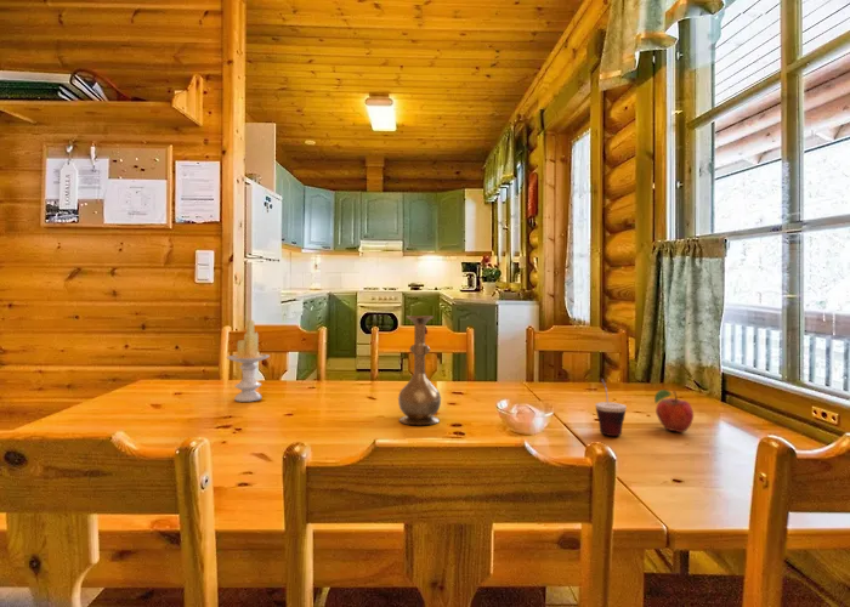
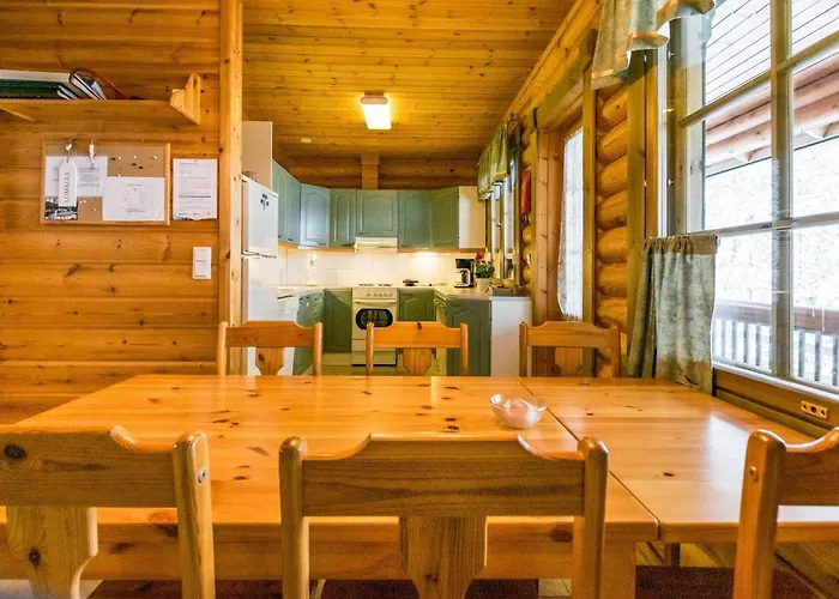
- fruit (672, 409)
- cup (607, 407)
- vase (419, 368)
- candle (248, 358)
